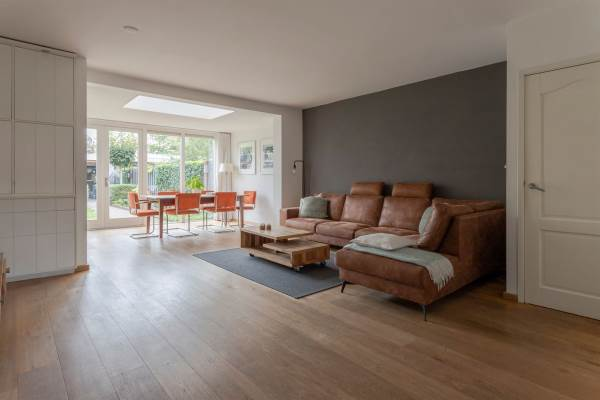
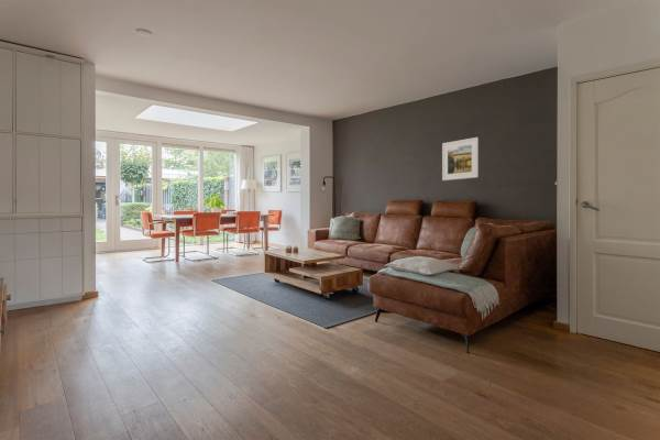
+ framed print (459, 160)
